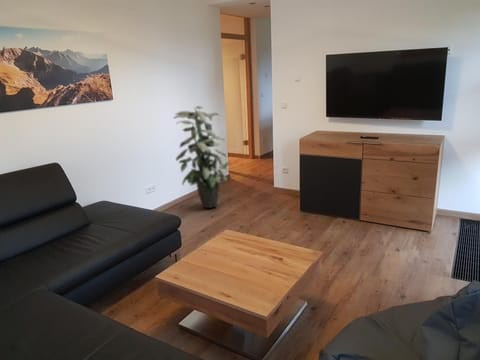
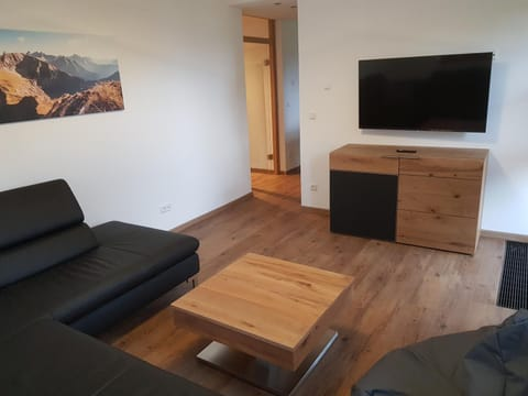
- indoor plant (202, 157)
